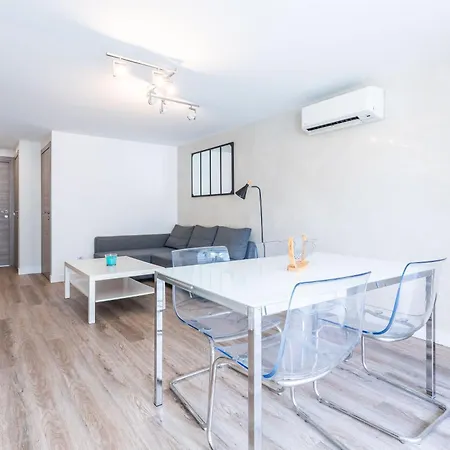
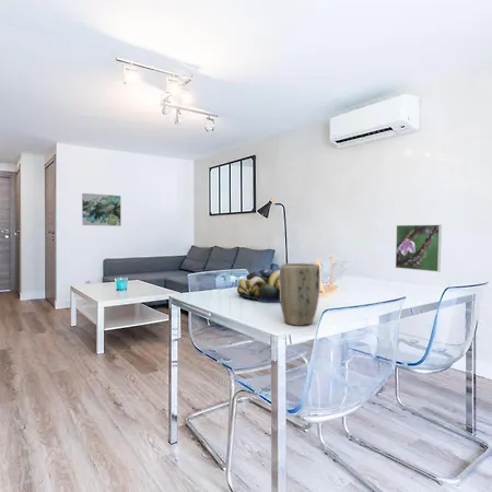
+ fruit bowl (273, 282)
+ plant pot (298, 293)
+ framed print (417, 247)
+ wall art (102, 210)
